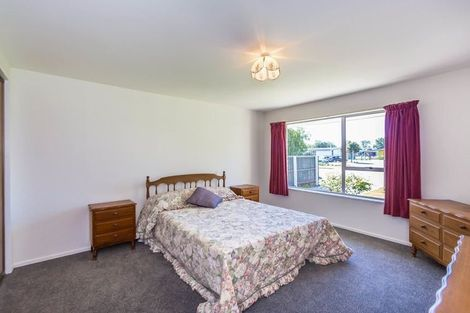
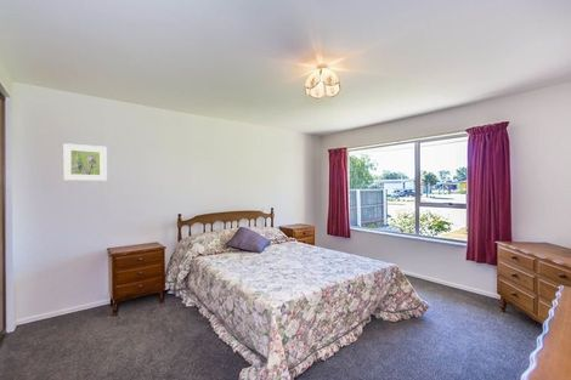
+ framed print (85, 163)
